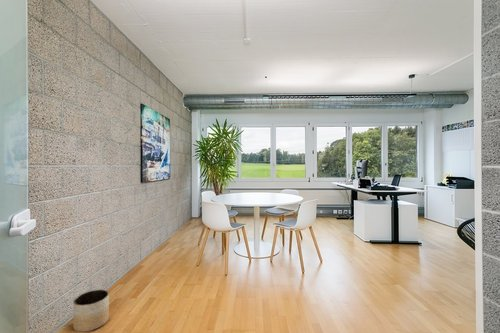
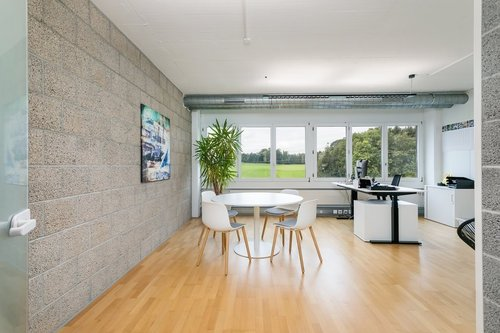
- planter (91, 310)
